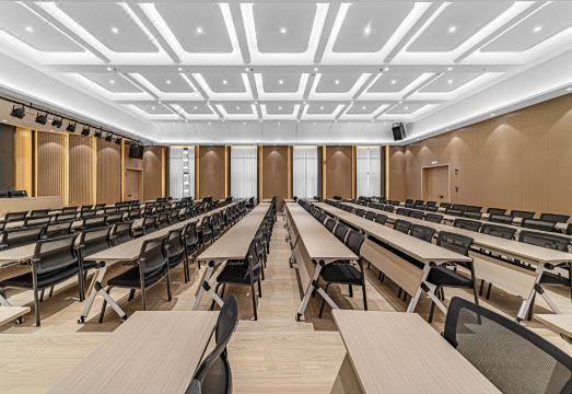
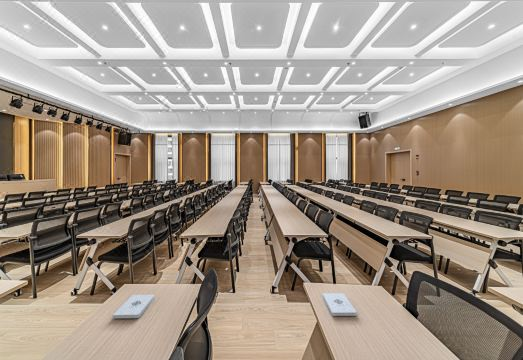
+ notepad (135, 305)
+ notepad (338, 303)
